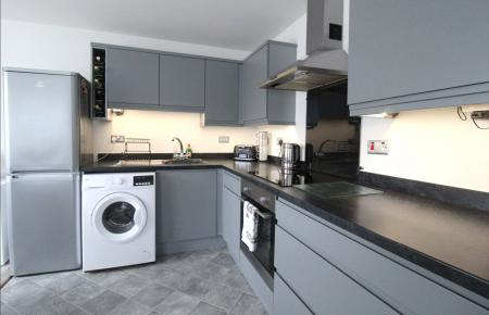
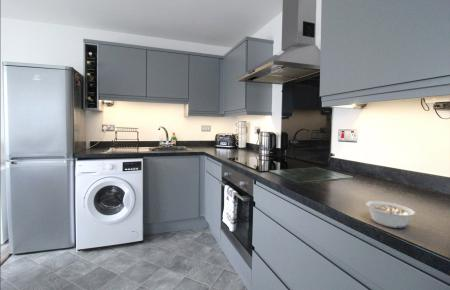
+ legume (390, 213)
